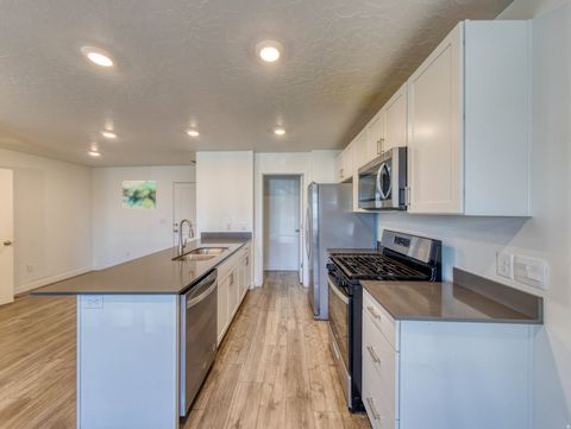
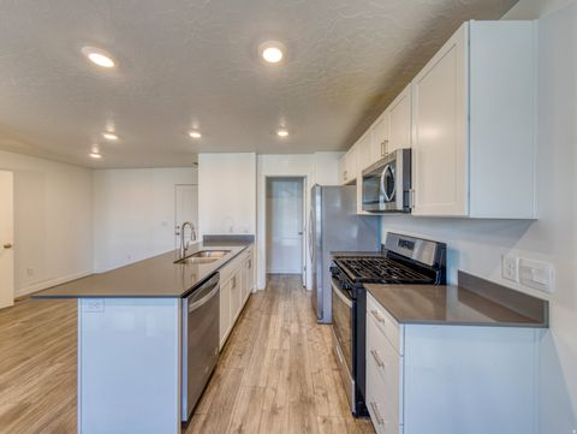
- wall art (139, 195)
